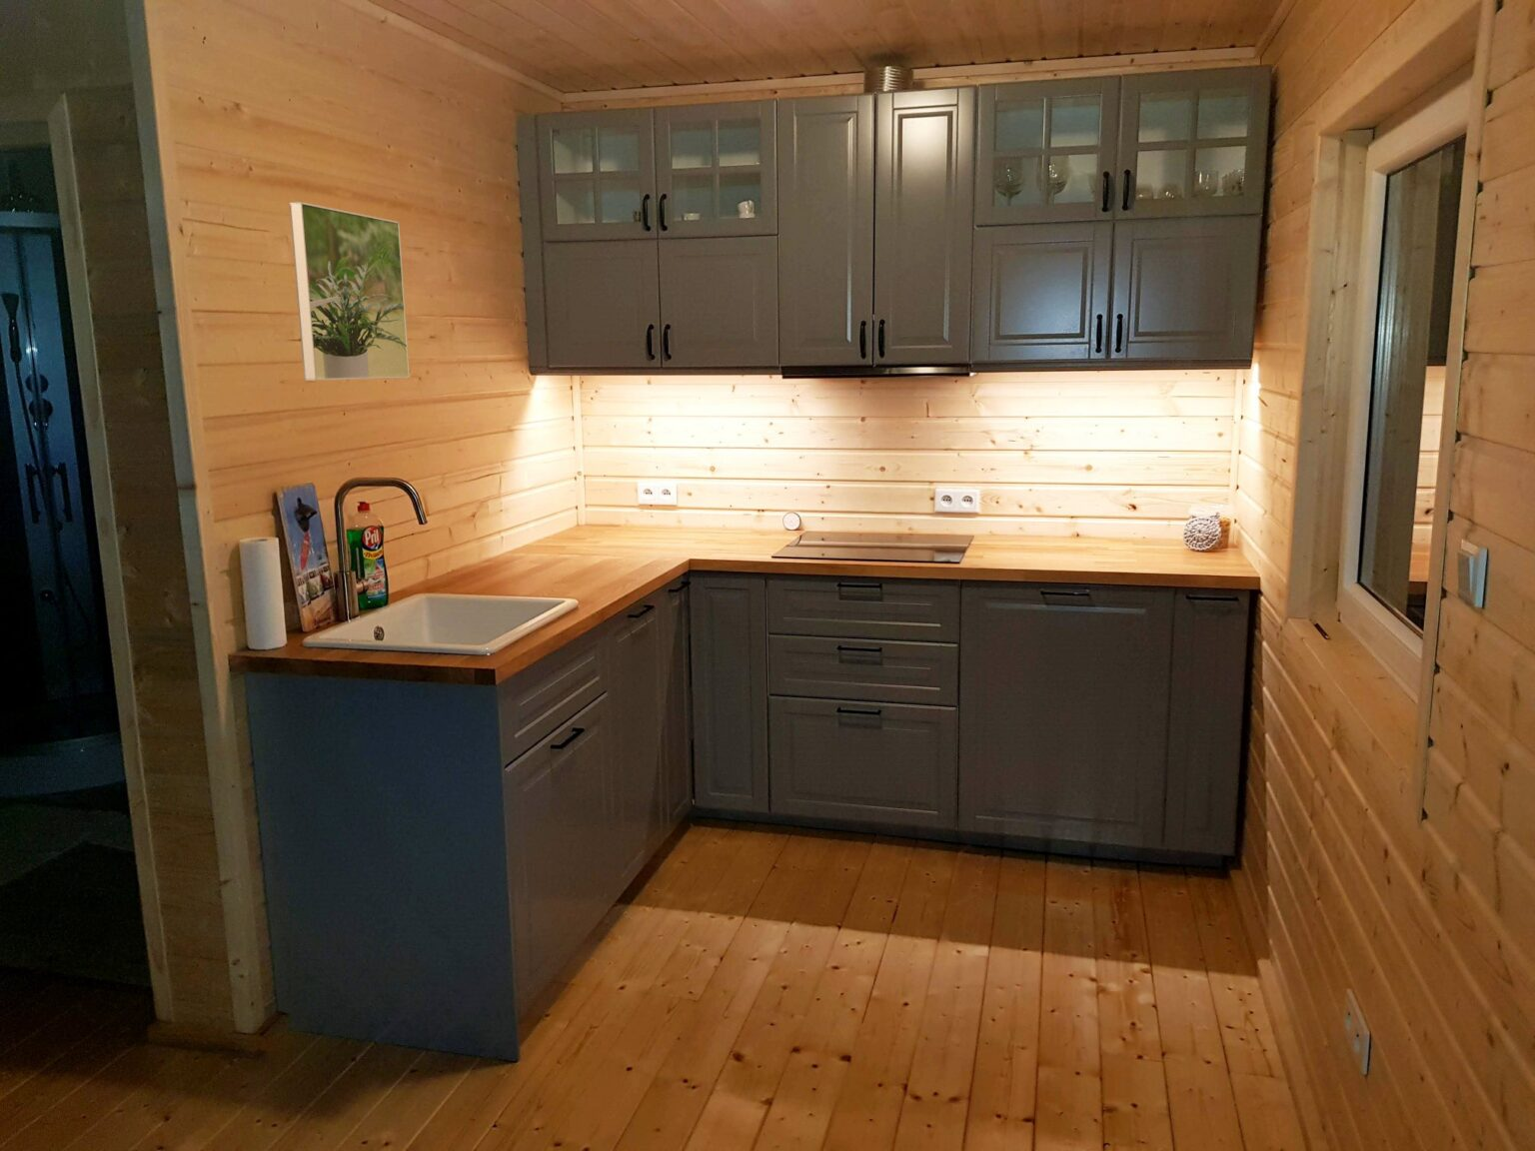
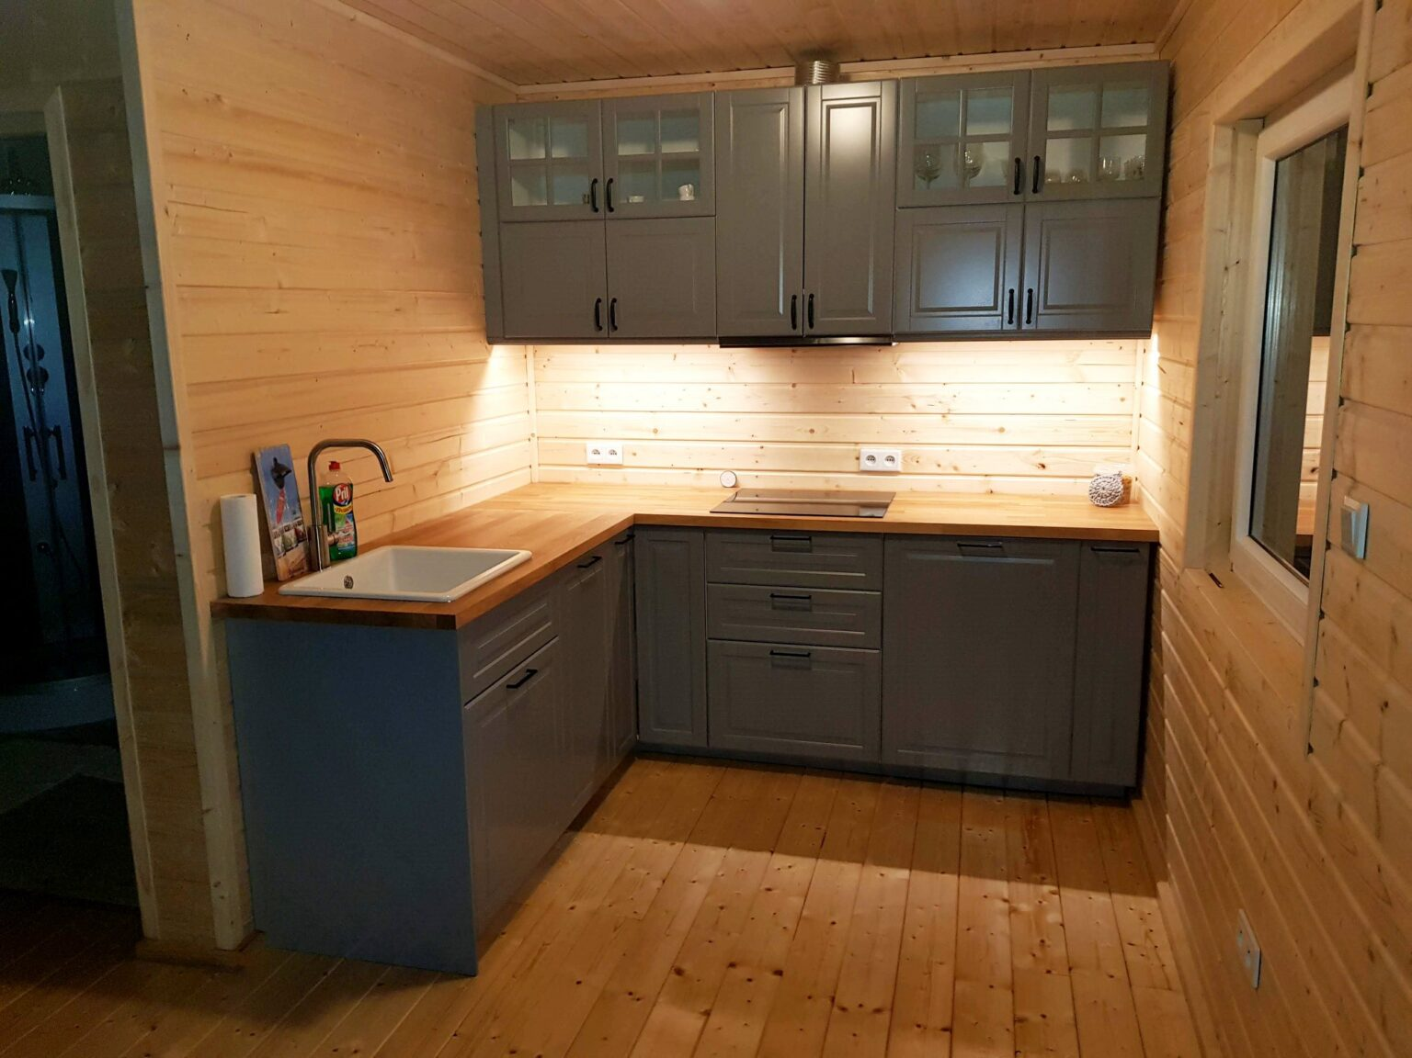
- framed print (354, 296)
